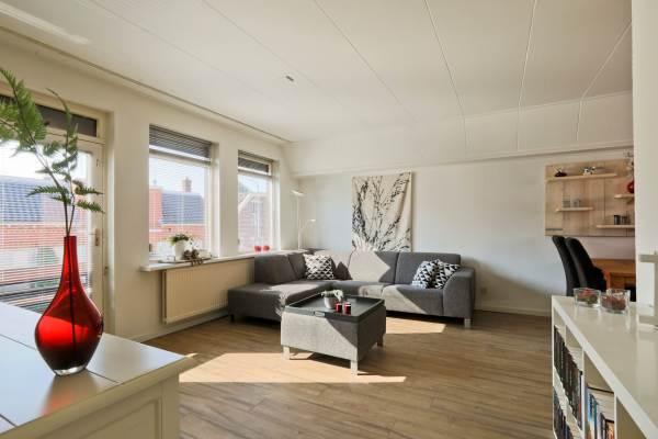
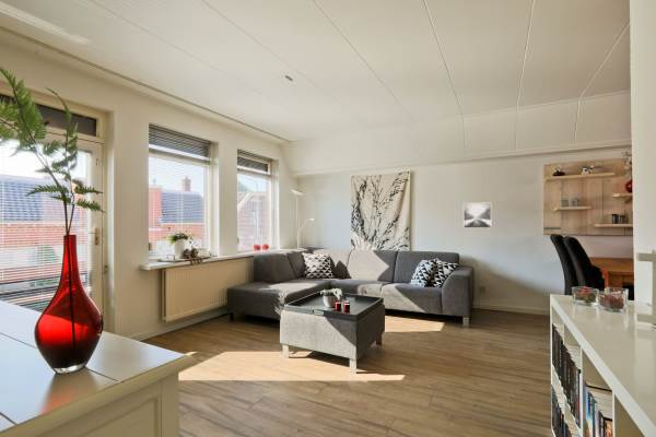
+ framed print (477, 215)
